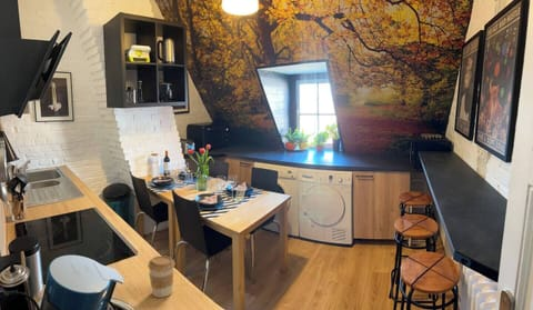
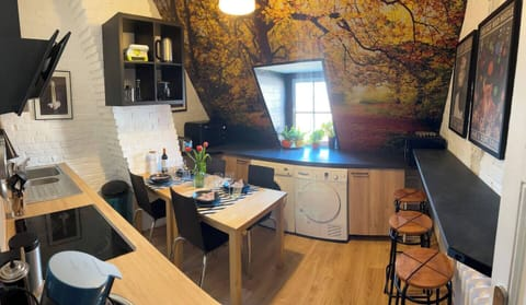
- coffee cup (161, 276)
